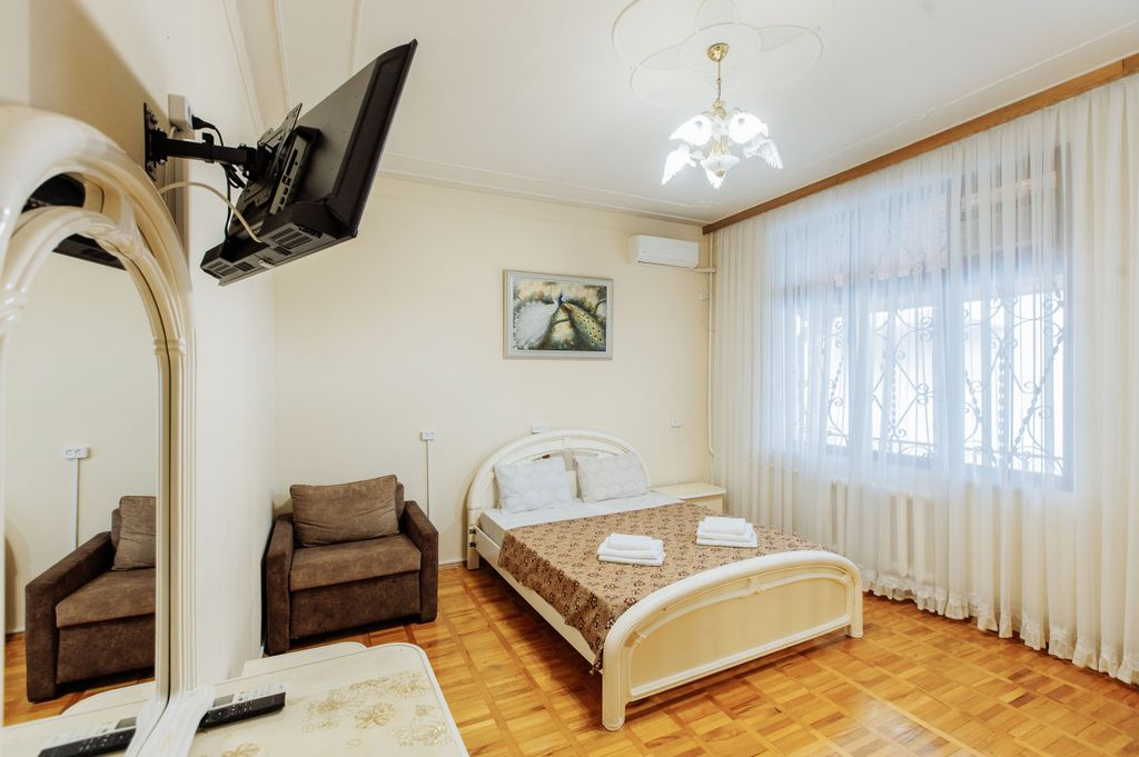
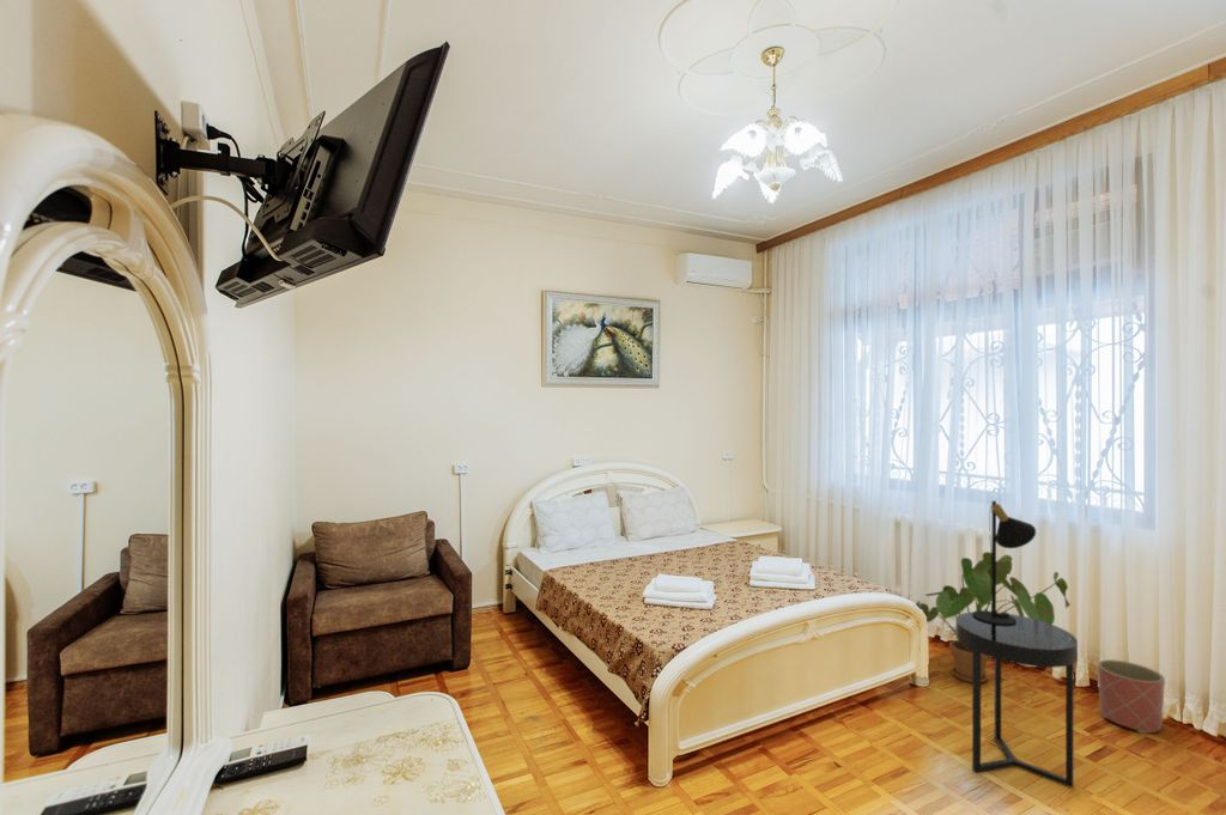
+ house plant (987, 609)
+ side table (1000, 697)
+ planter (1129, 695)
+ table lamp (995, 559)
